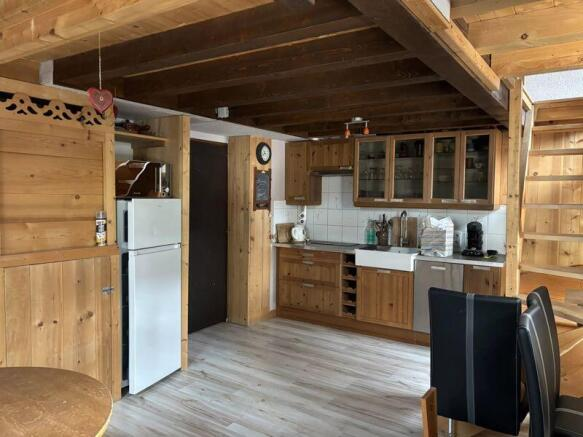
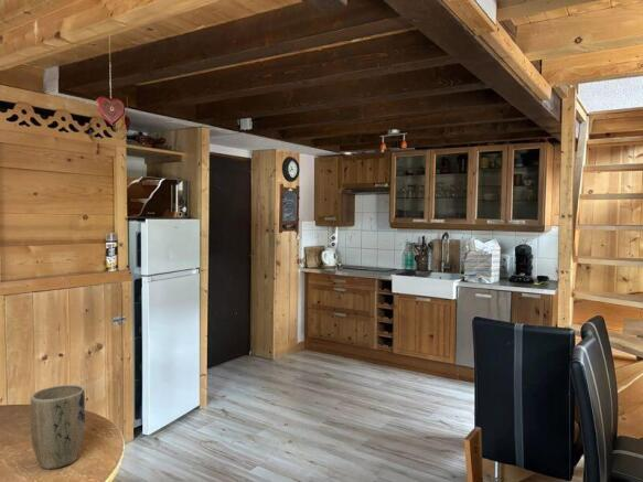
+ plant pot (58, 426)
